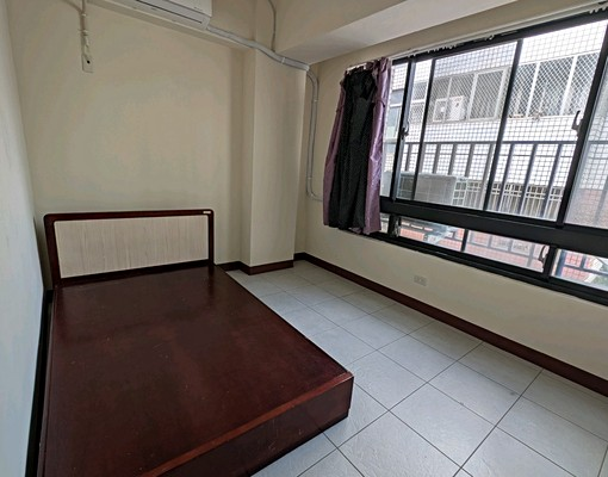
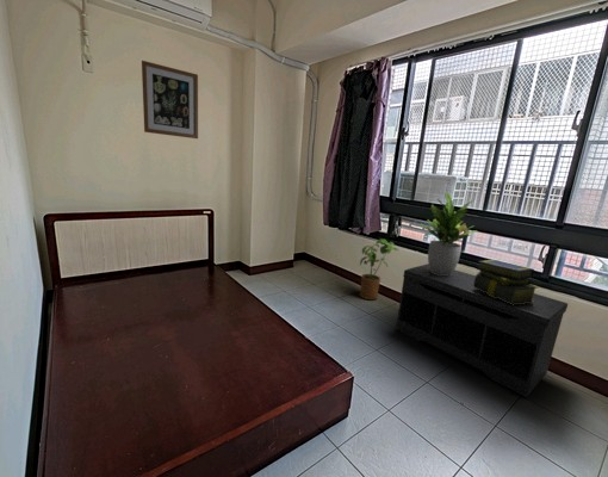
+ house plant (371, 268)
+ bench (470, 317)
+ wall art (172, 103)
+ stack of books (502, 279)
+ potted plant (449, 234)
